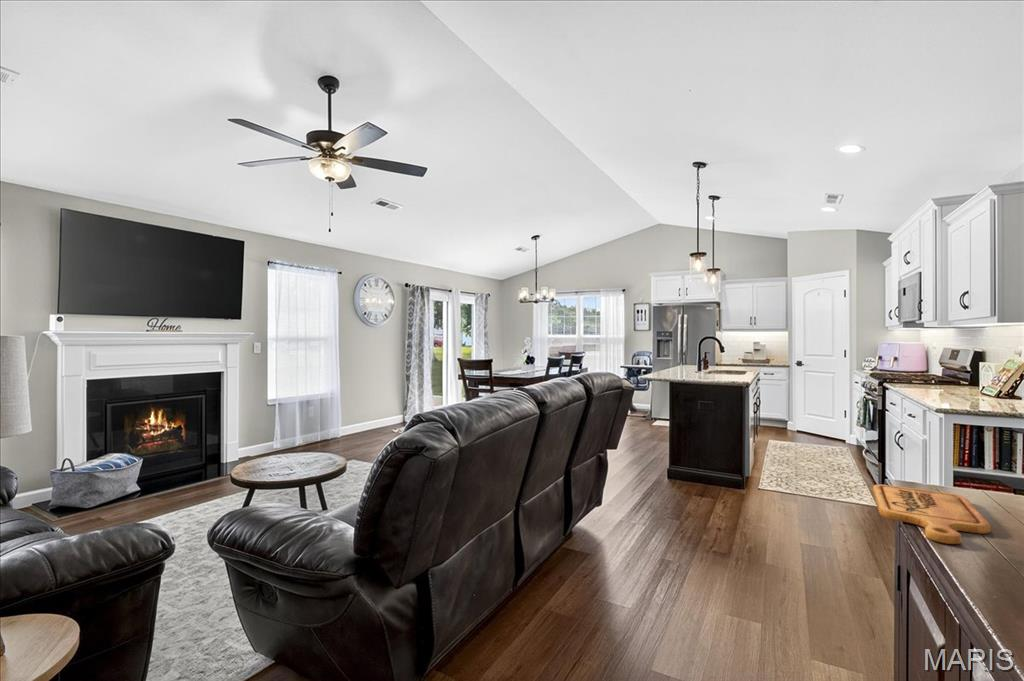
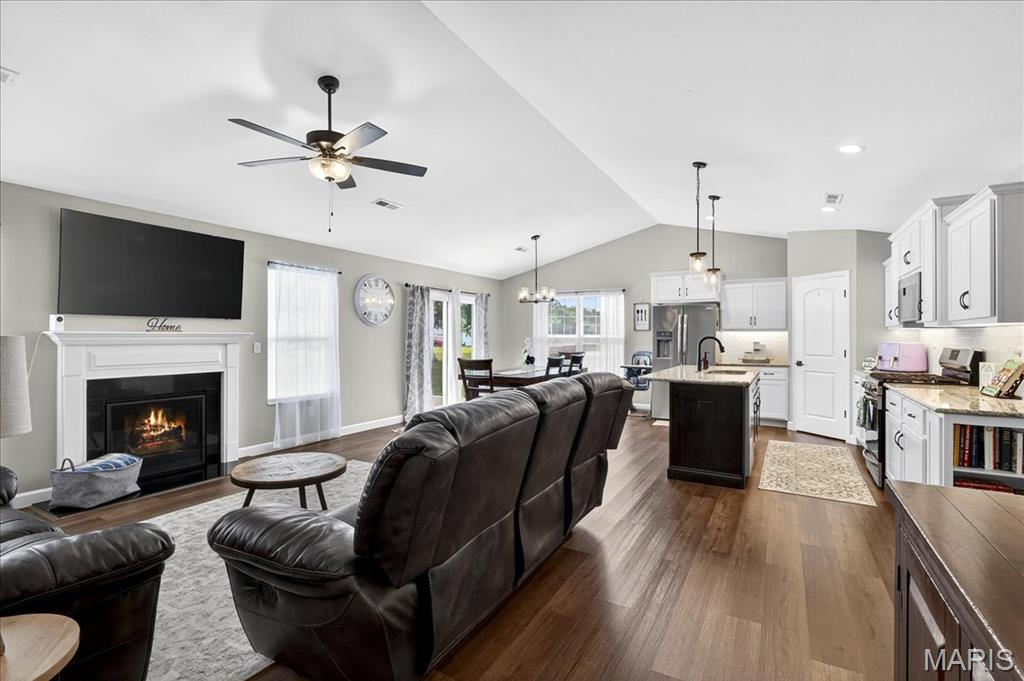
- cutting board (928, 512)
